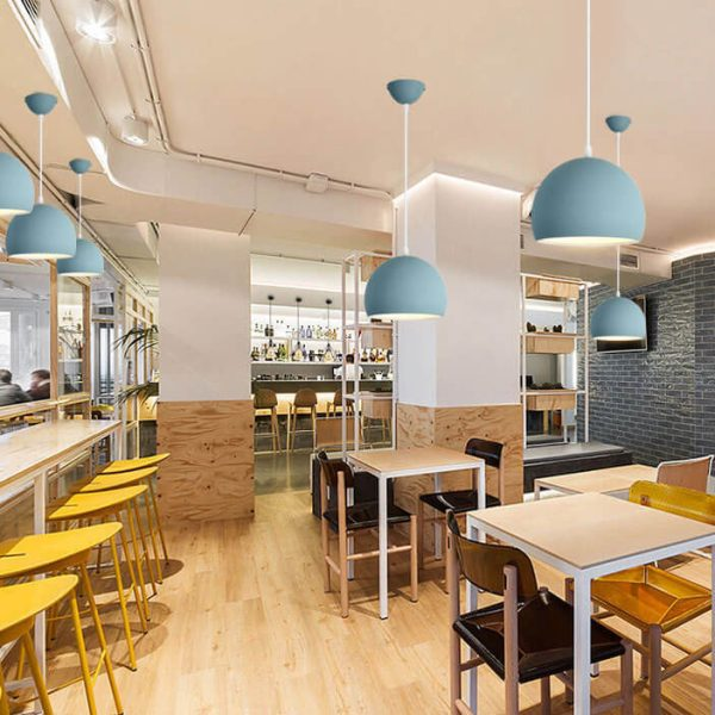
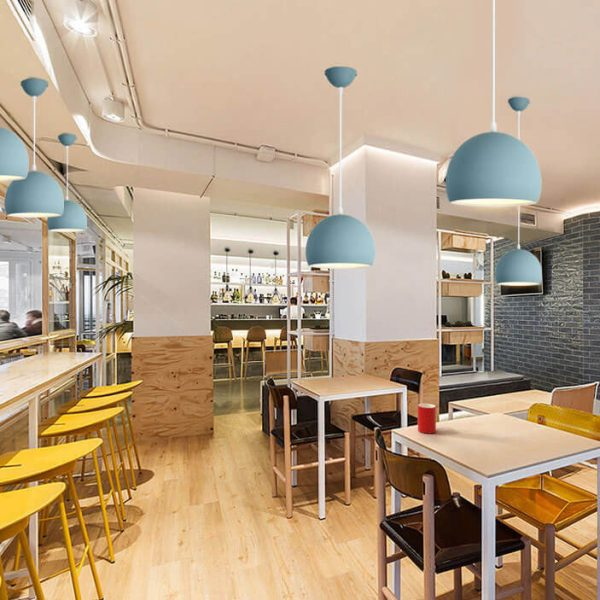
+ cup (429, 417)
